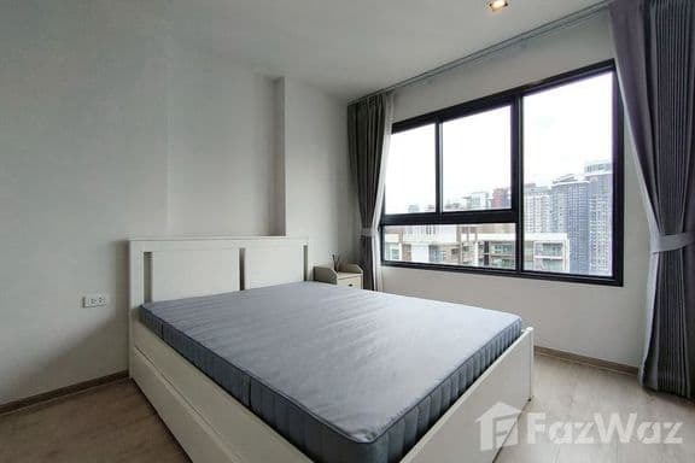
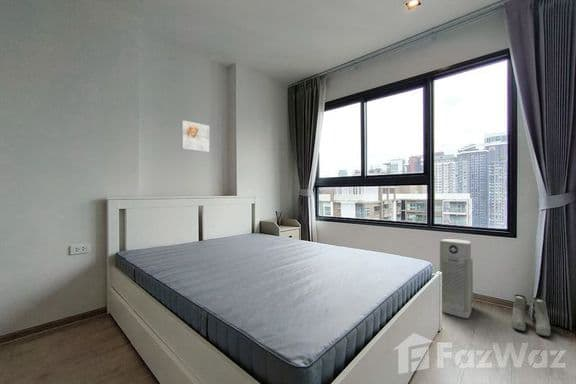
+ boots (532, 310)
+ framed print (195, 136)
+ air purifier (456, 274)
